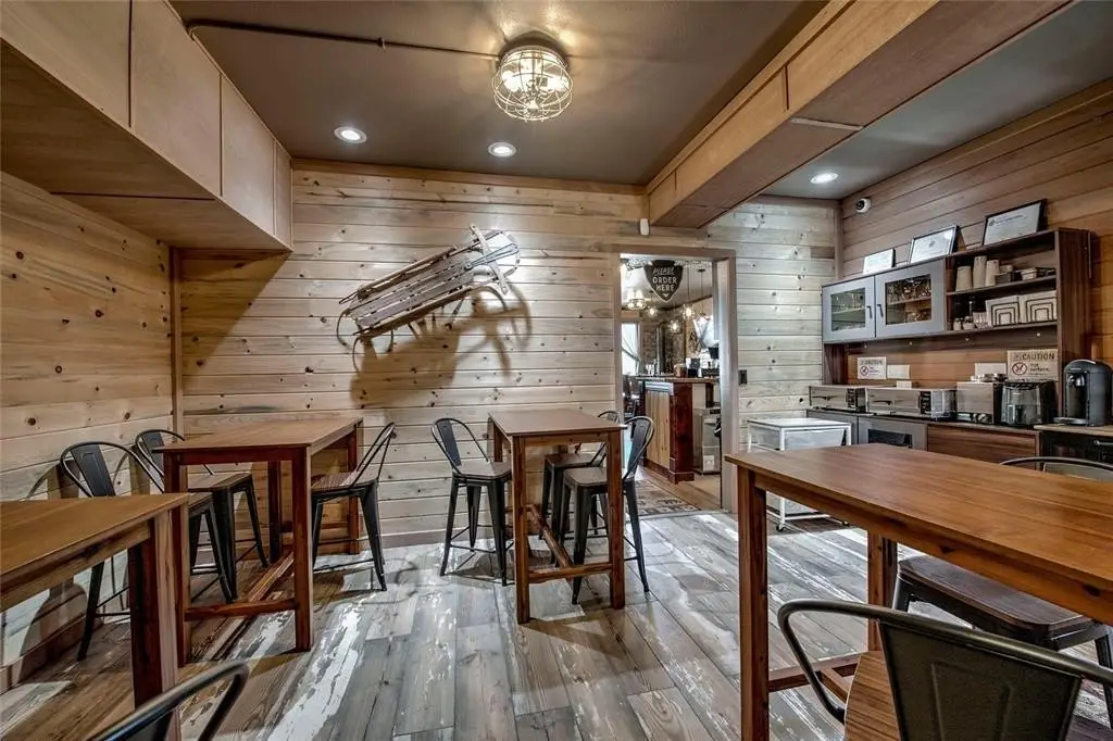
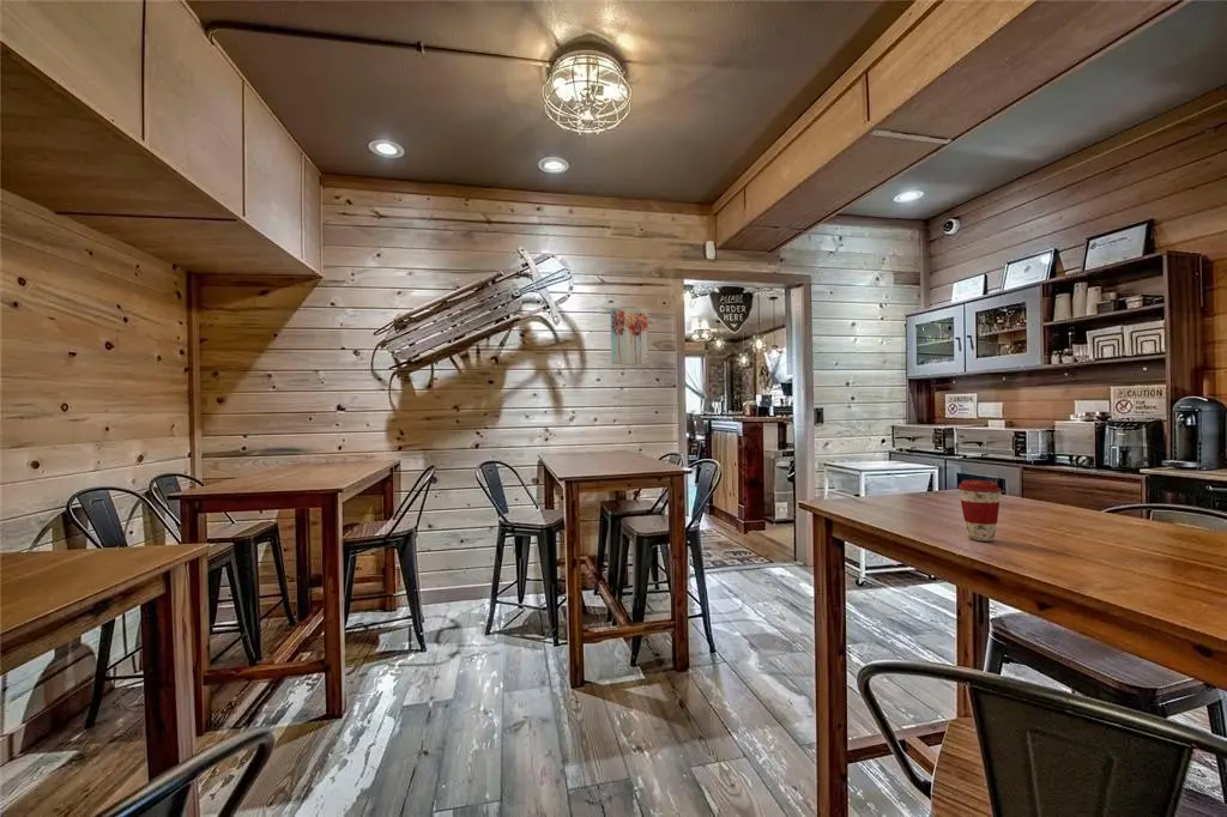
+ coffee cup (979, 509)
+ wall art (629, 335)
